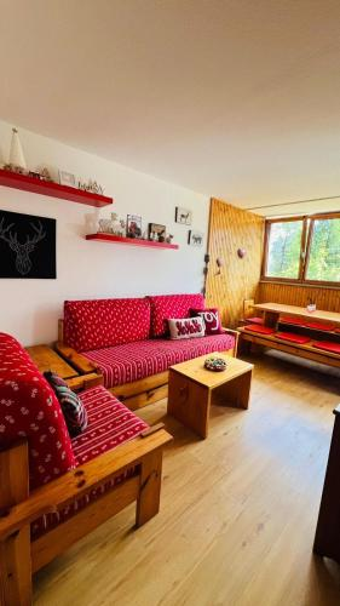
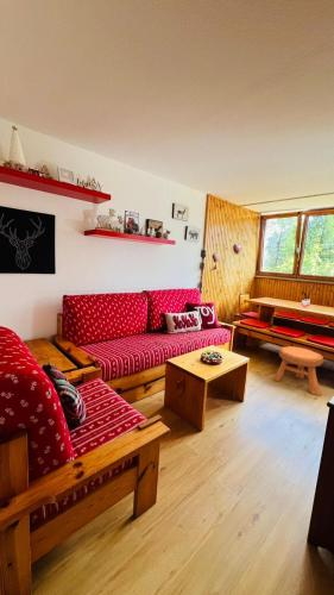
+ stool (302, 369)
